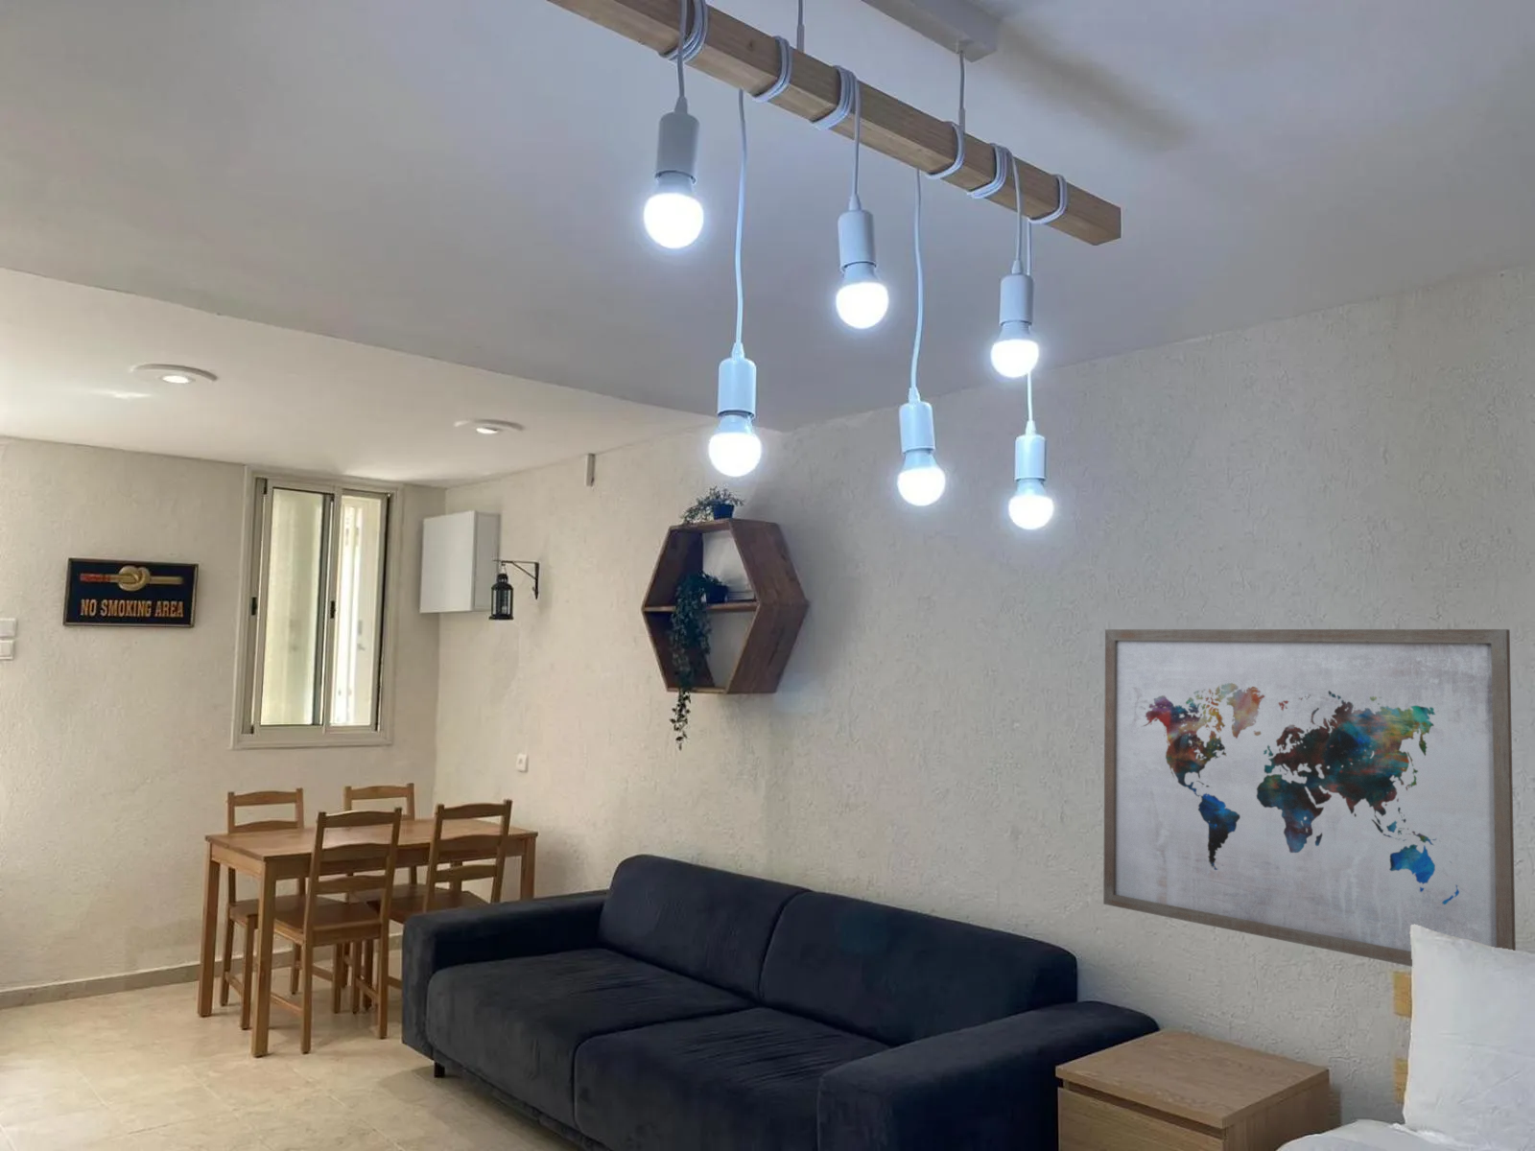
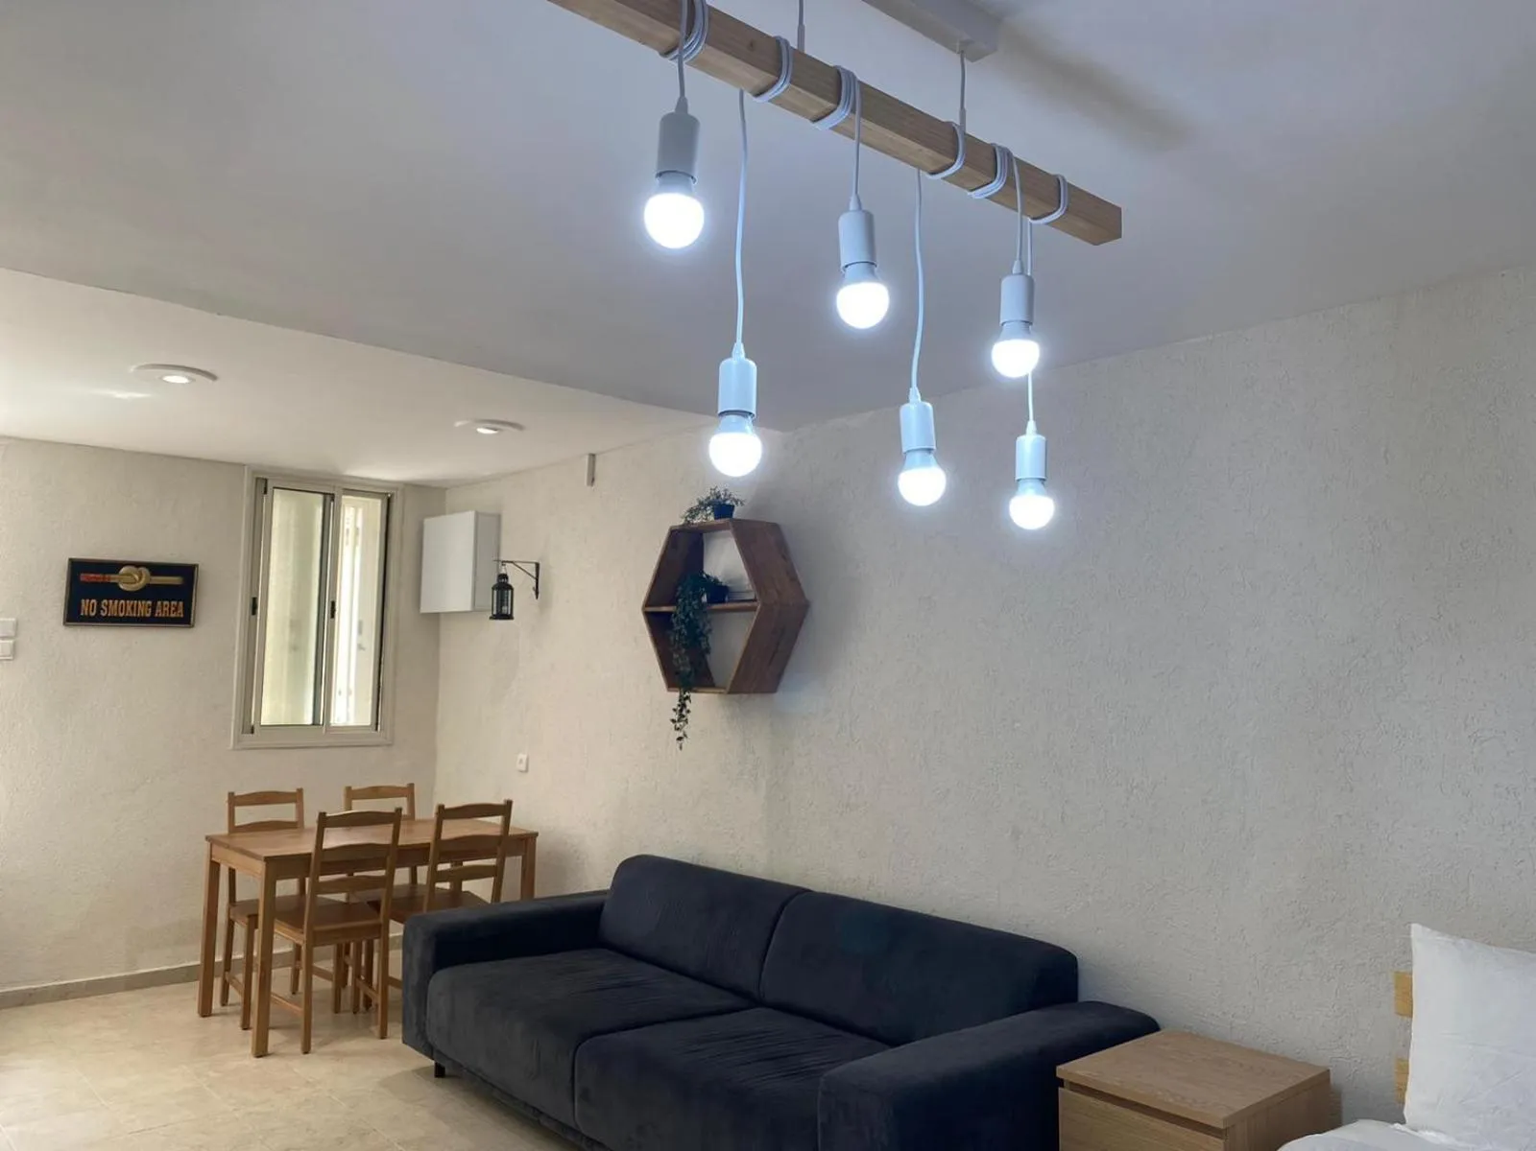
- wall art (1281, 782)
